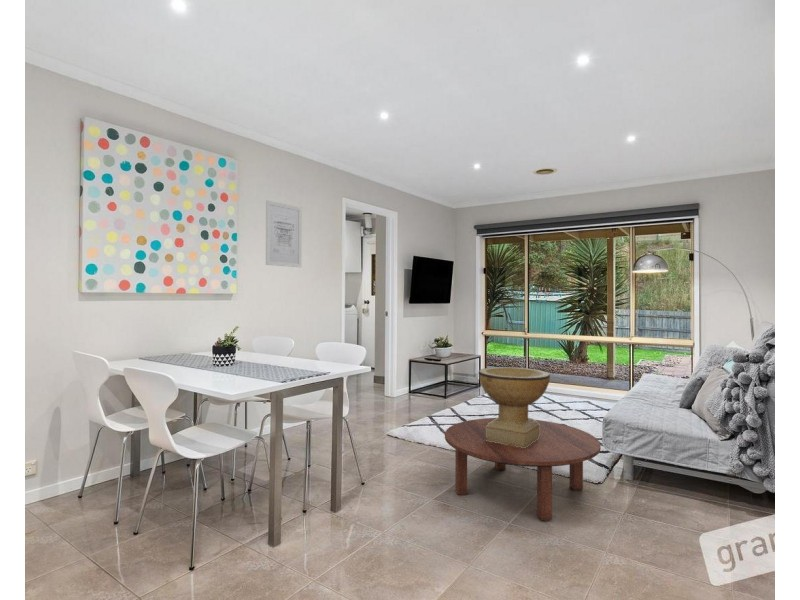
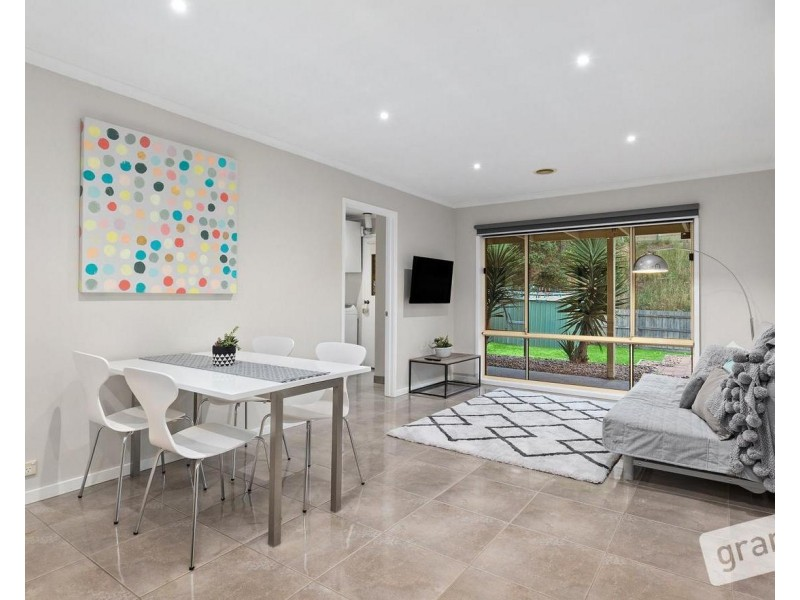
- wall art (284, 235)
- coffee table (519, 463)
- decorative bowl (513, 405)
